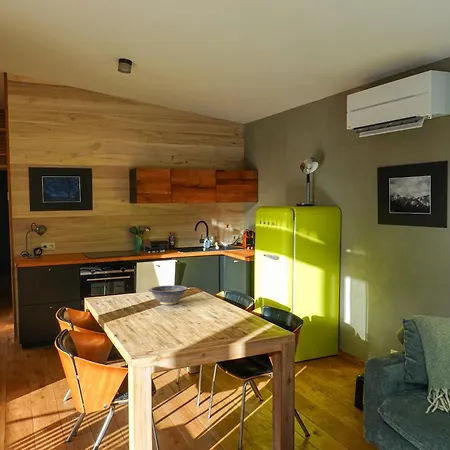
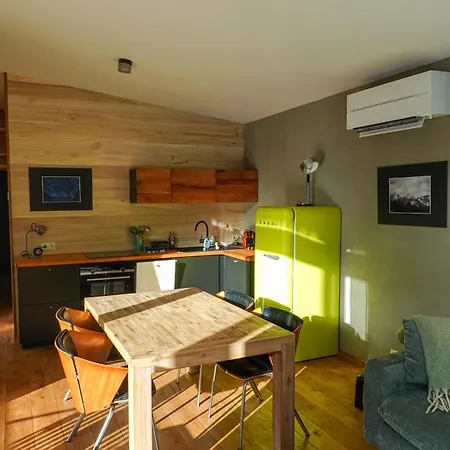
- decorative bowl (168, 295)
